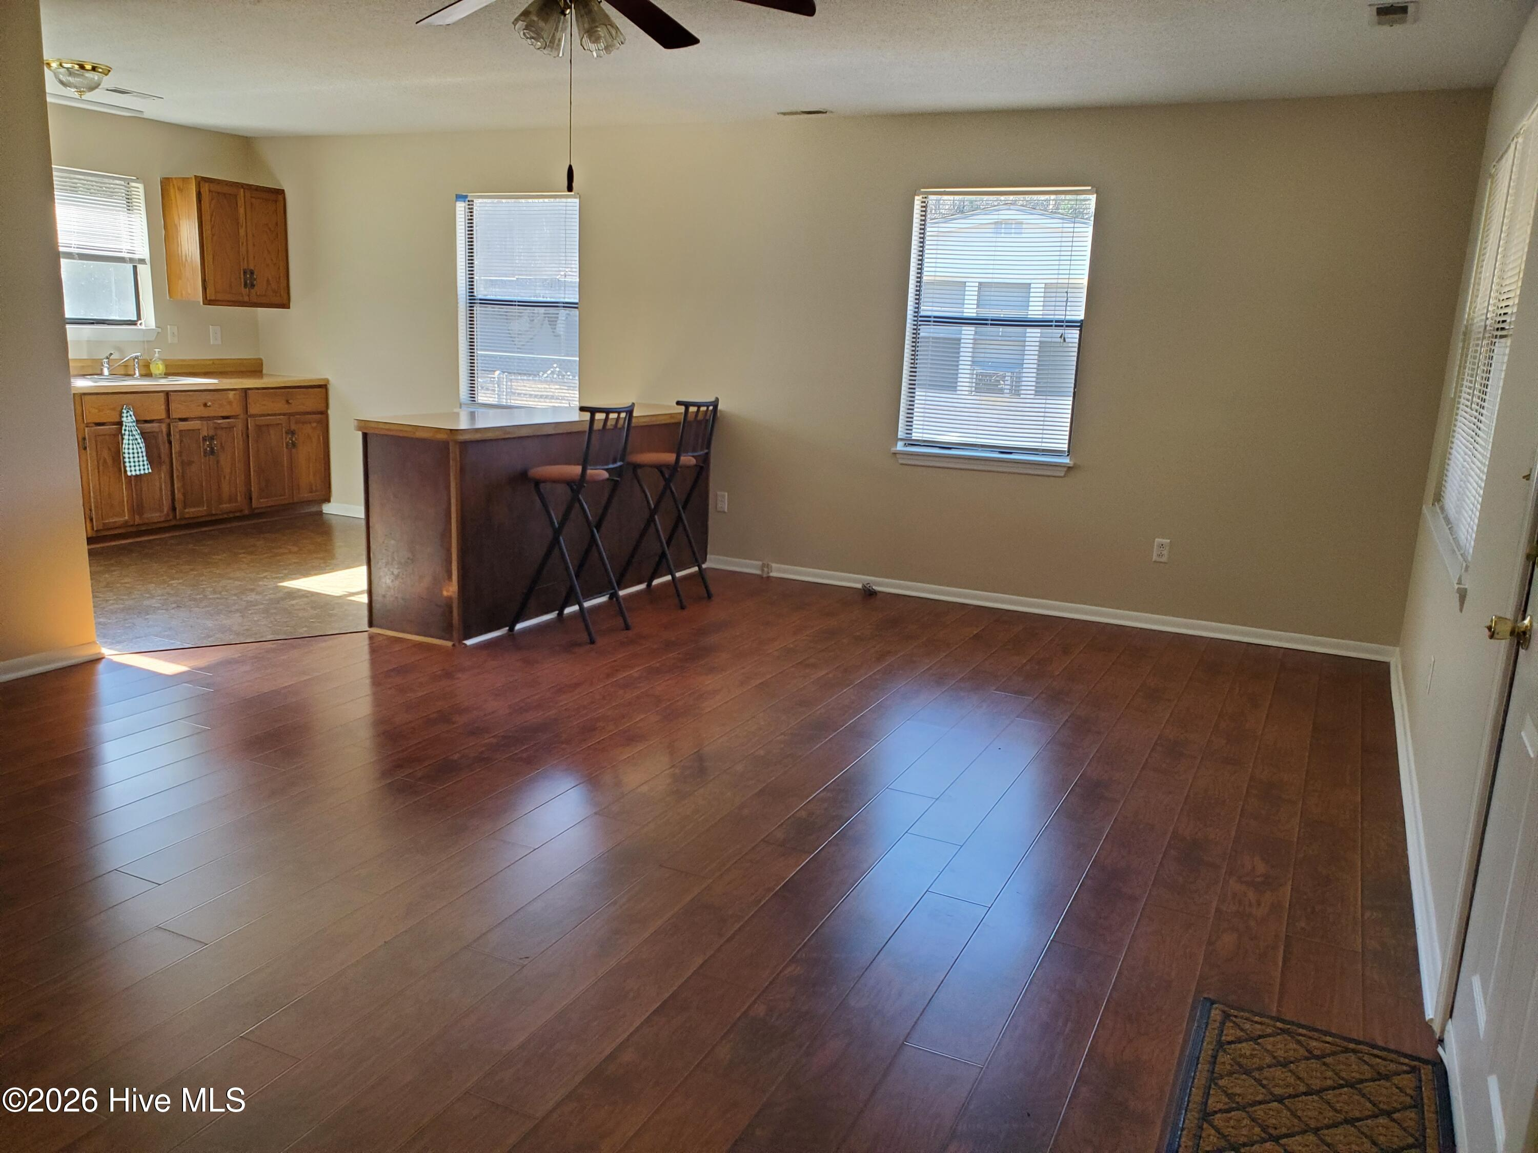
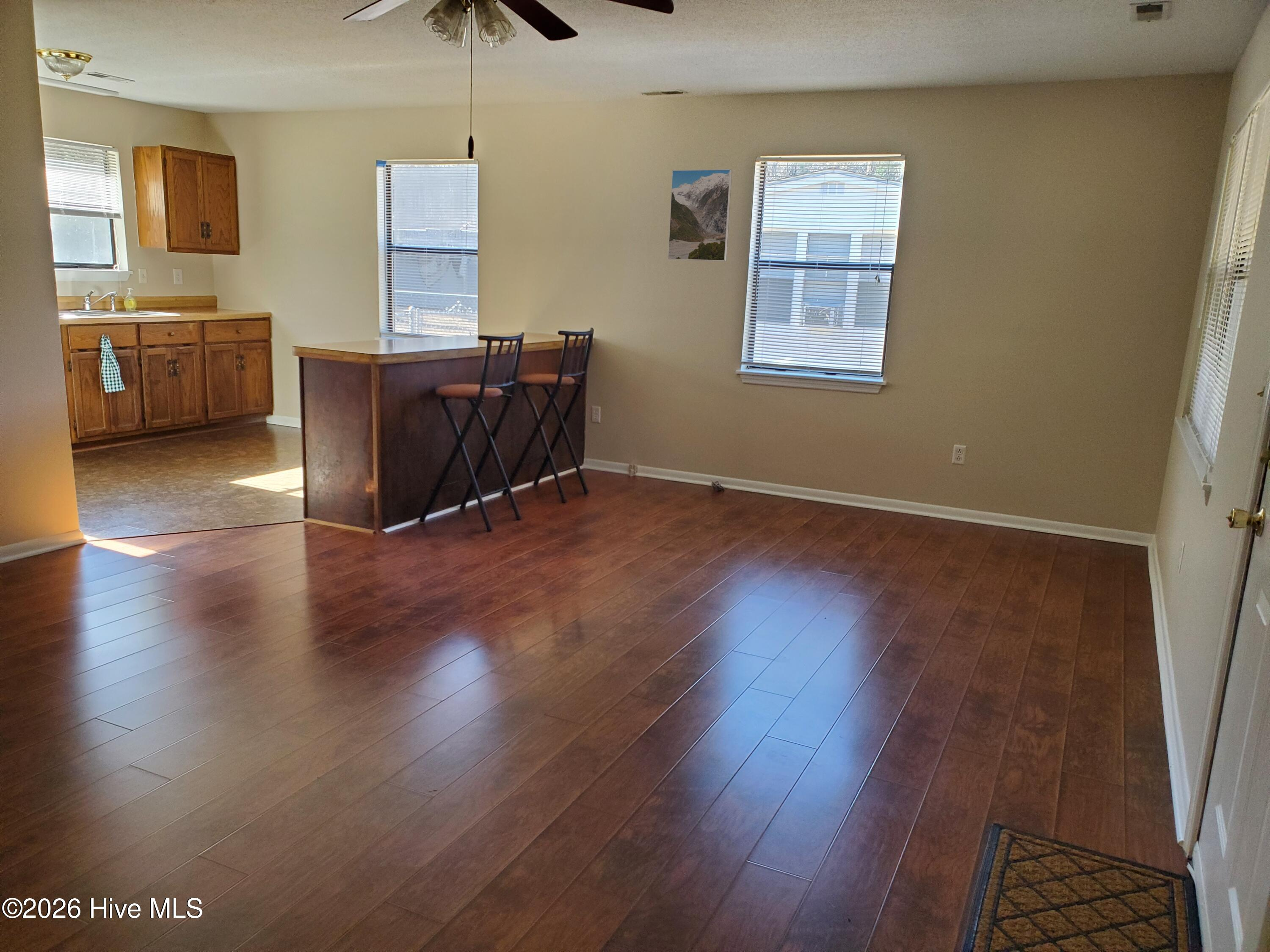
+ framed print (699, 215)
